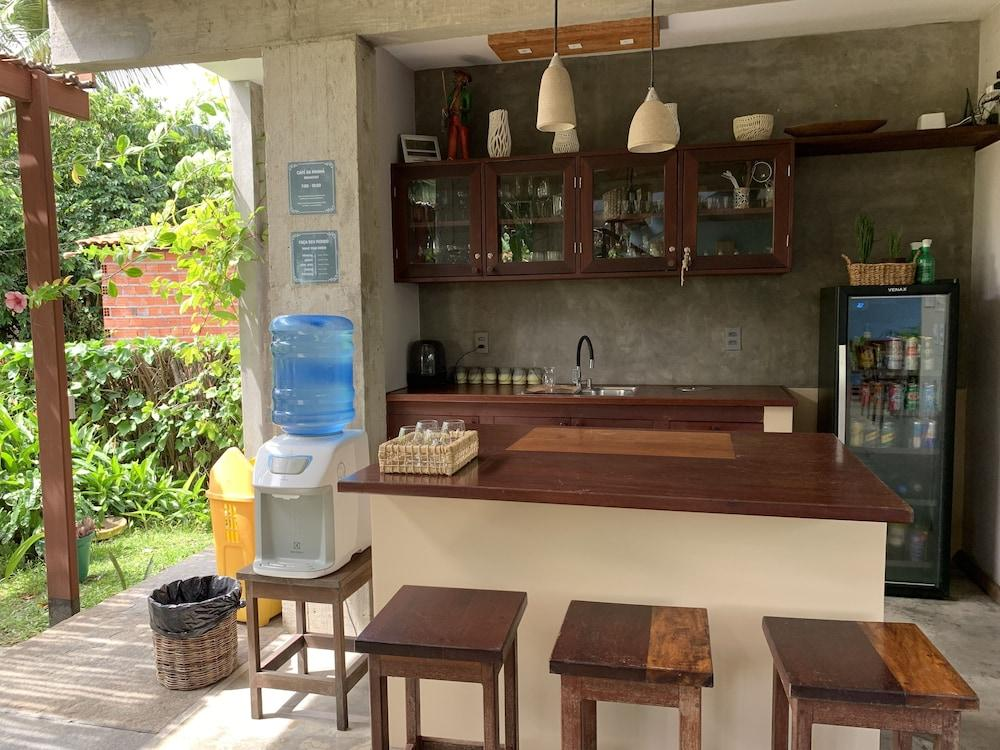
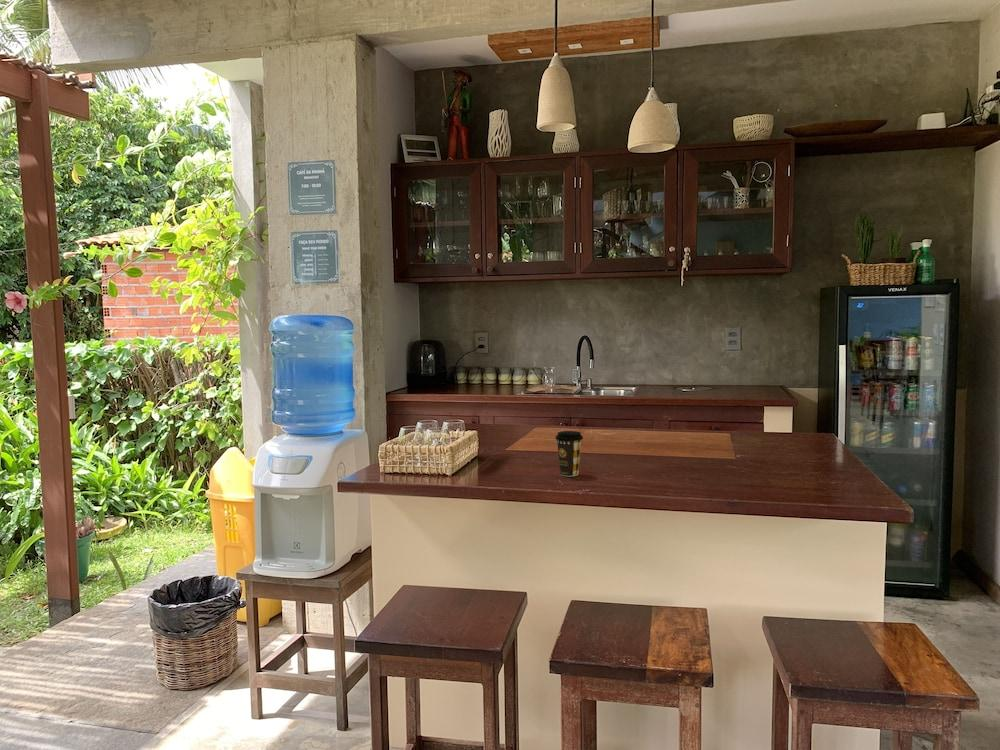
+ coffee cup (569, 453)
